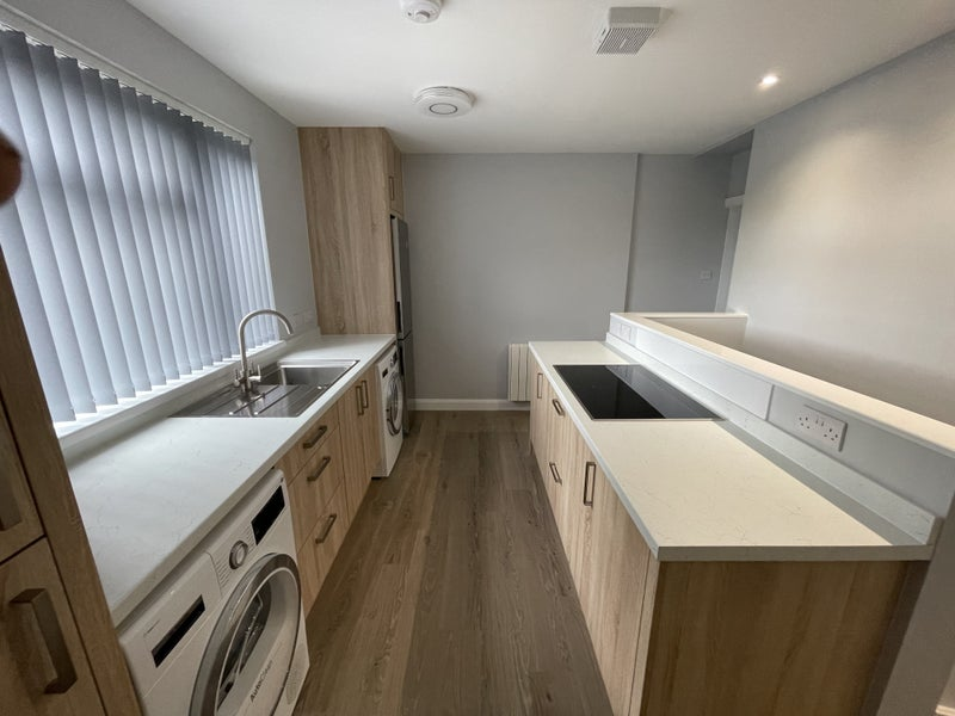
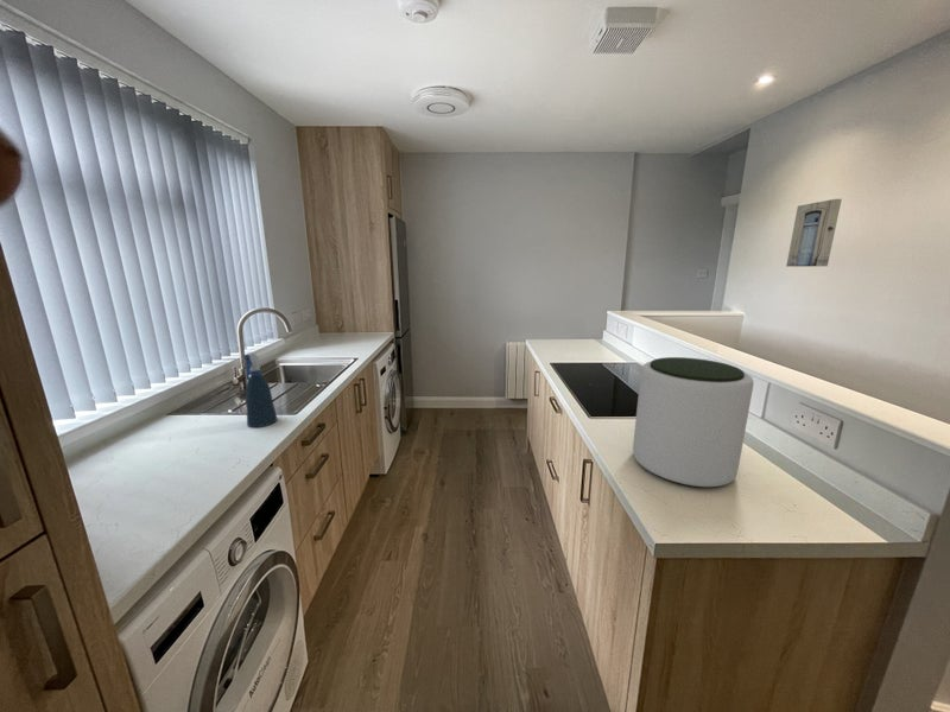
+ plant pot (688, 417)
+ spray bottle (258, 387)
+ wall art (811, 235)
